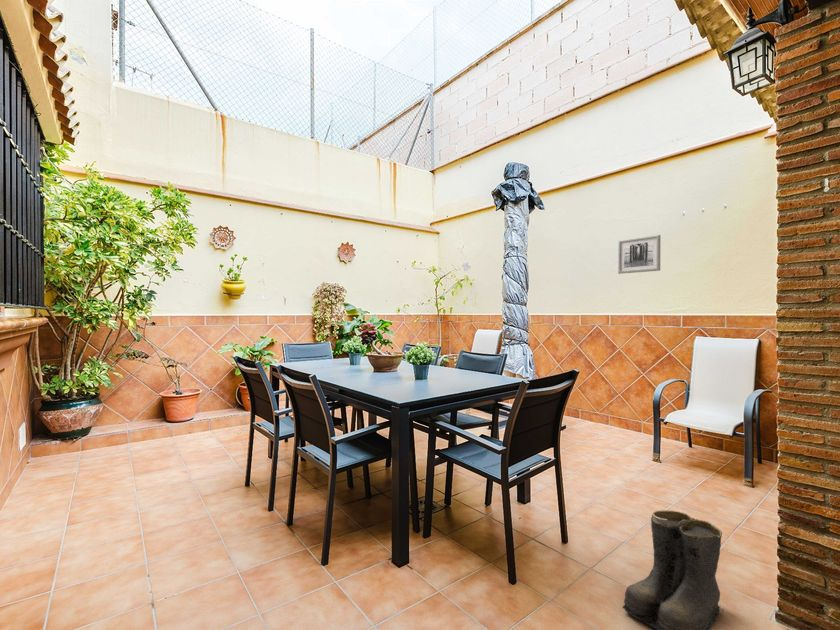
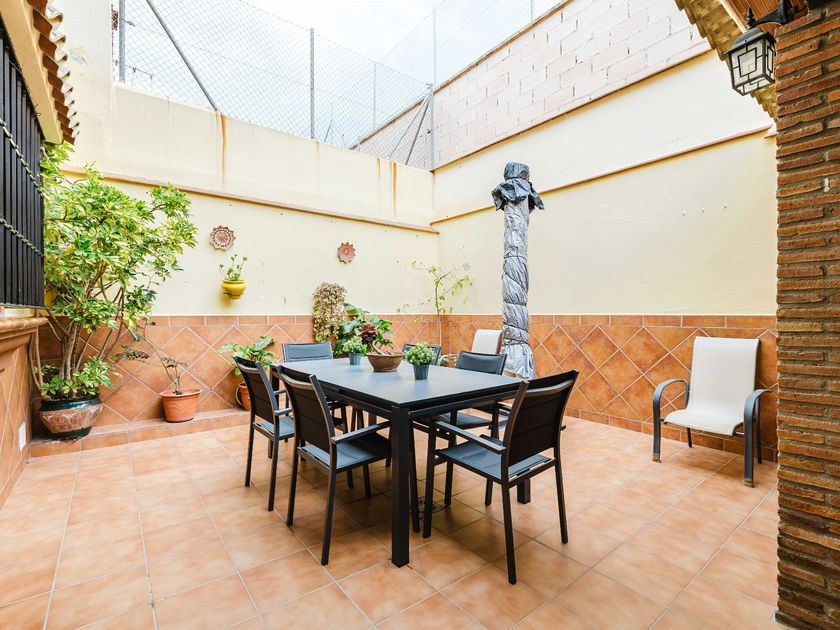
- wall art (638, 255)
- boots (673, 568)
